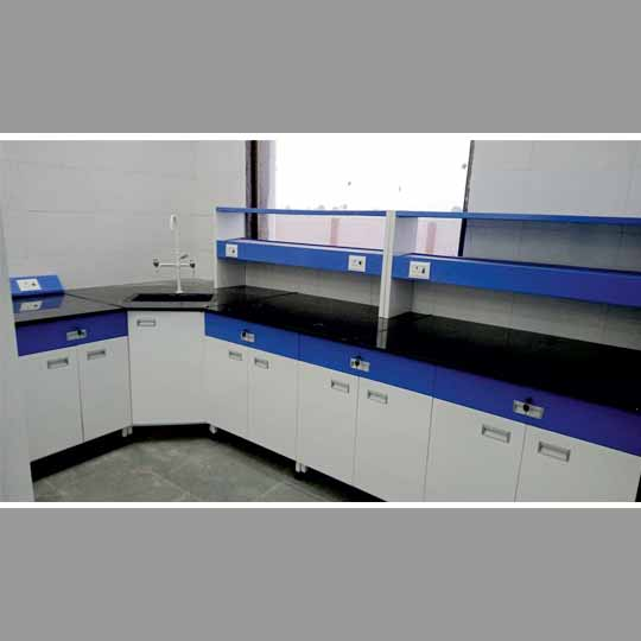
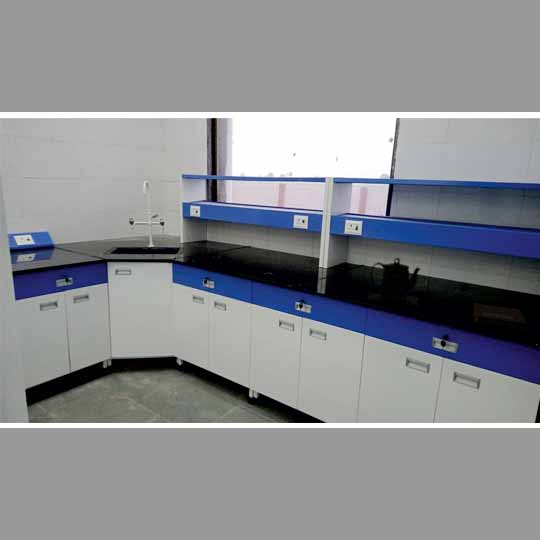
+ teapot (394, 278)
+ notebook (499, 316)
